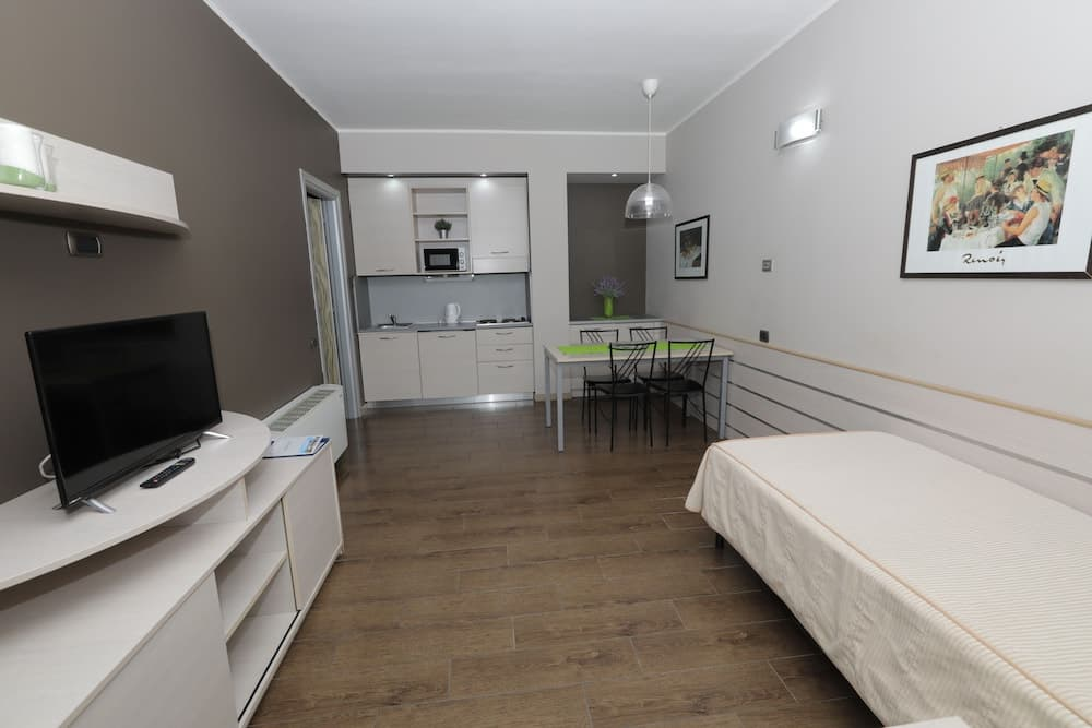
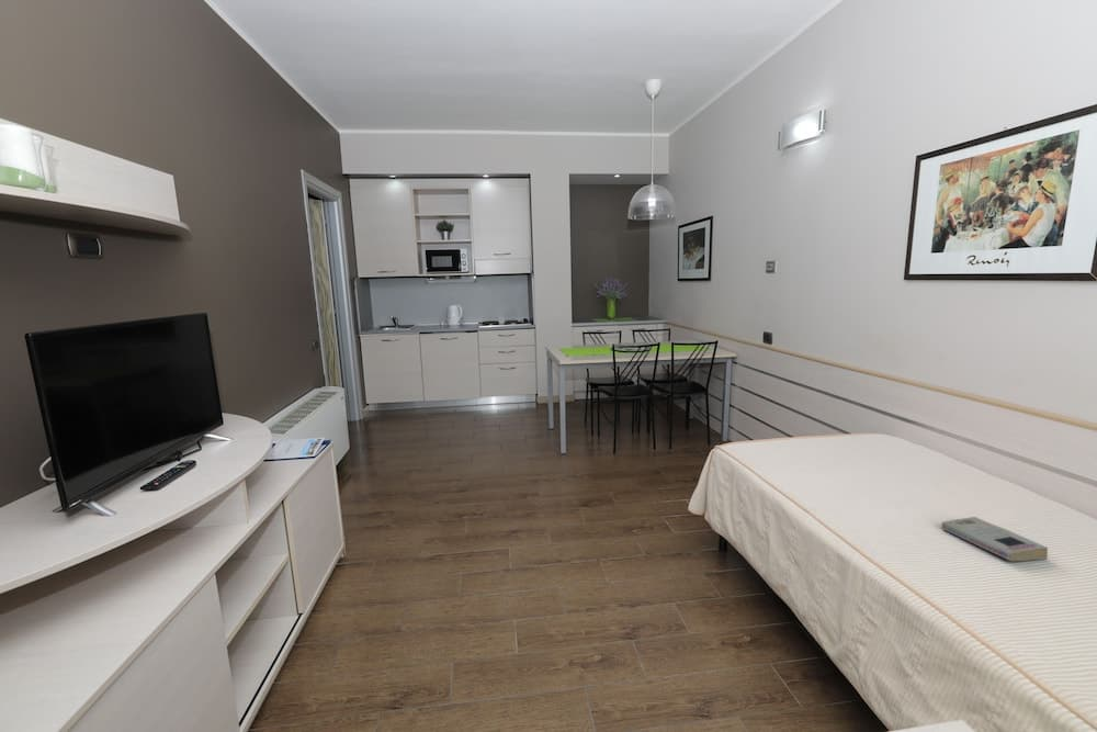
+ book (991, 538)
